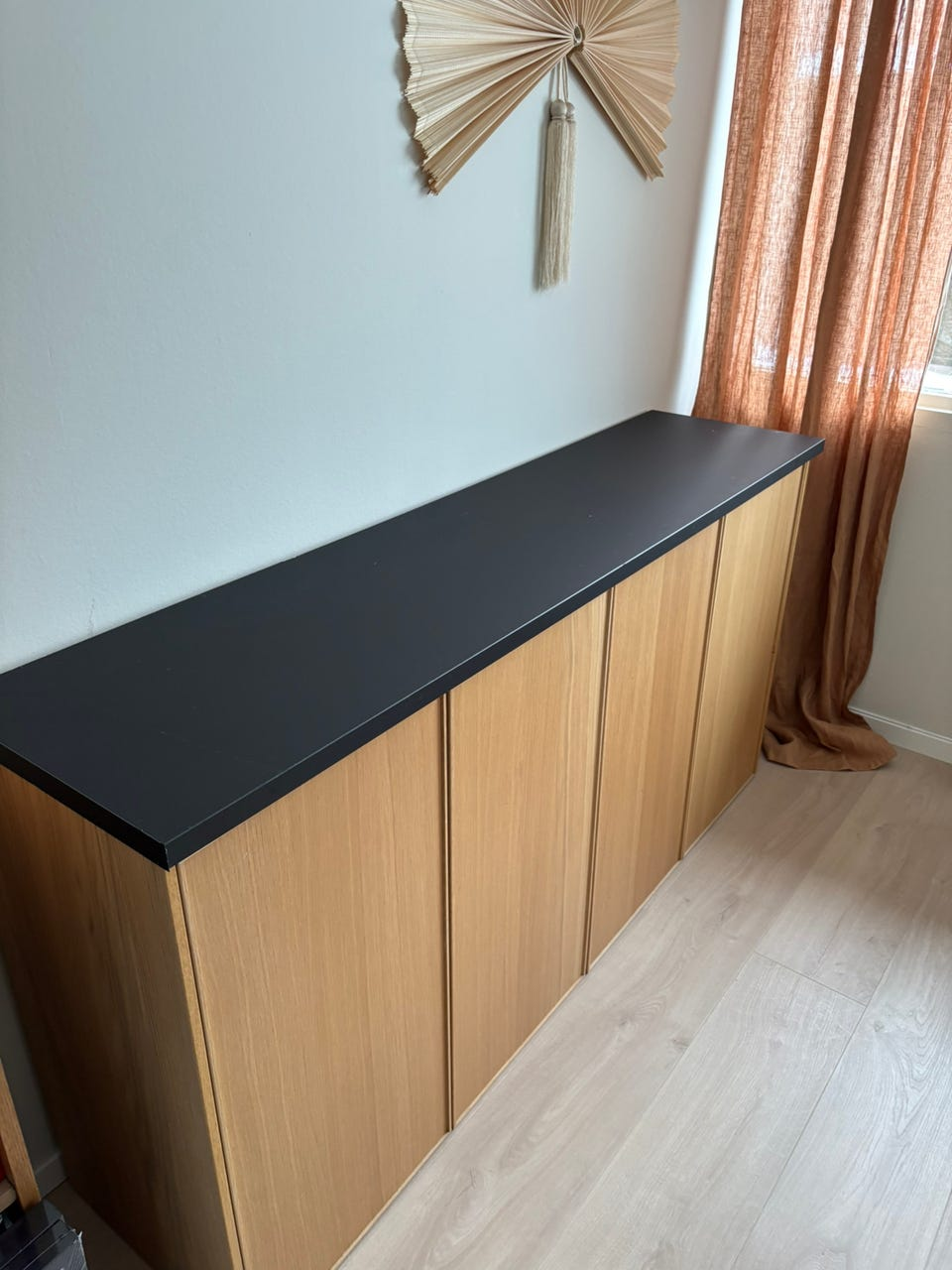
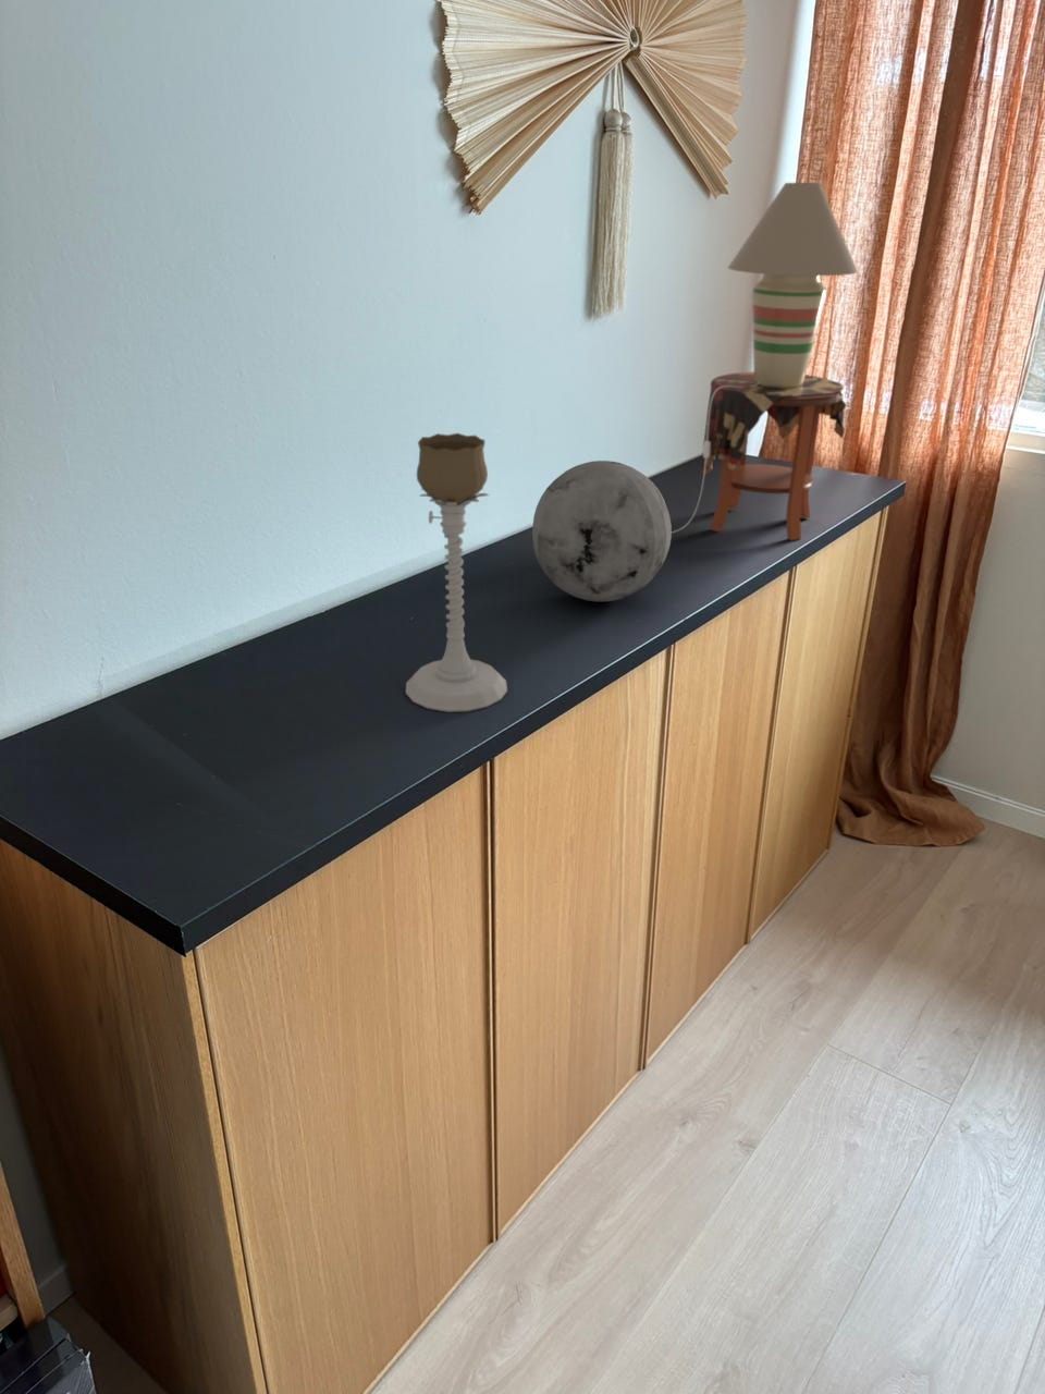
+ table lamp (764, 368)
+ candle holder (454, 571)
+ decorative orb (600, 531)
